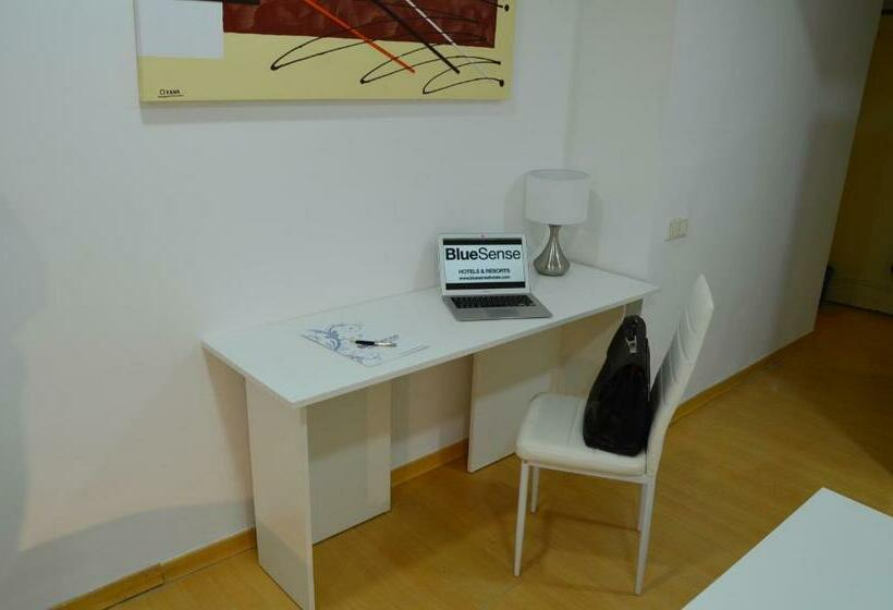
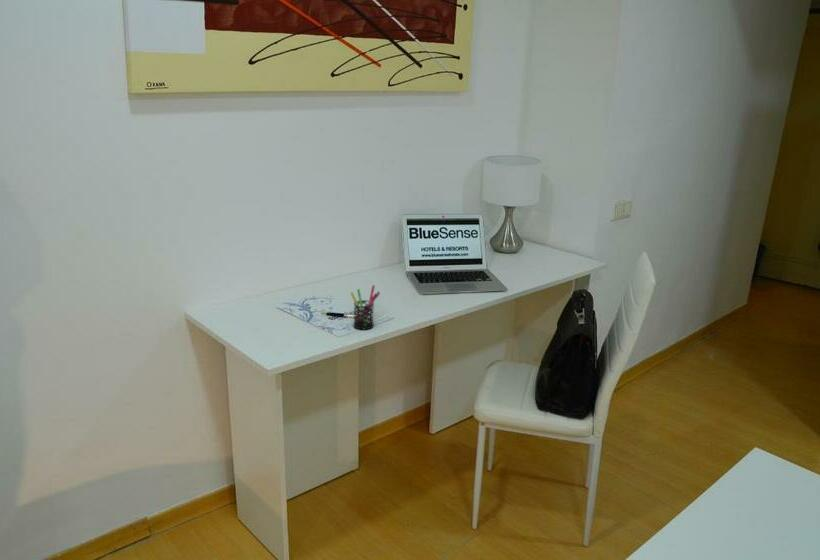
+ pen holder (363, 306)
